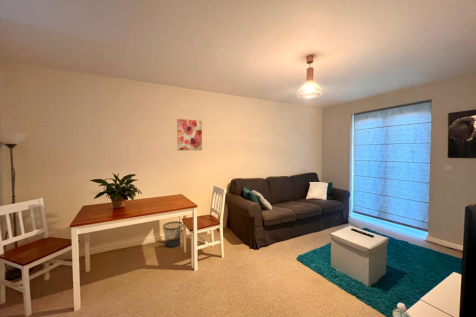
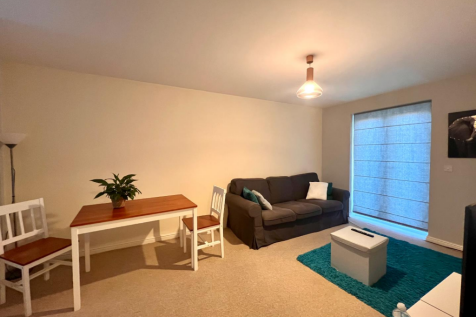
- wall art (189, 135)
- wastebasket (173, 234)
